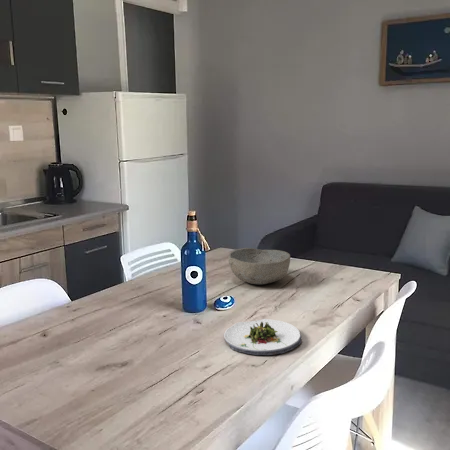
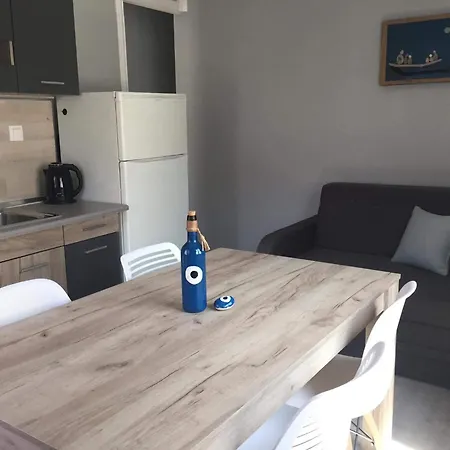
- salad plate (262, 331)
- bowl (259, 267)
